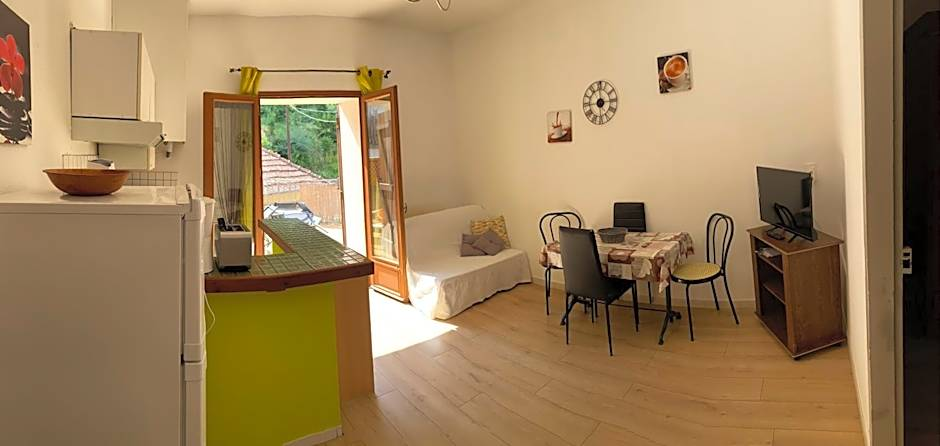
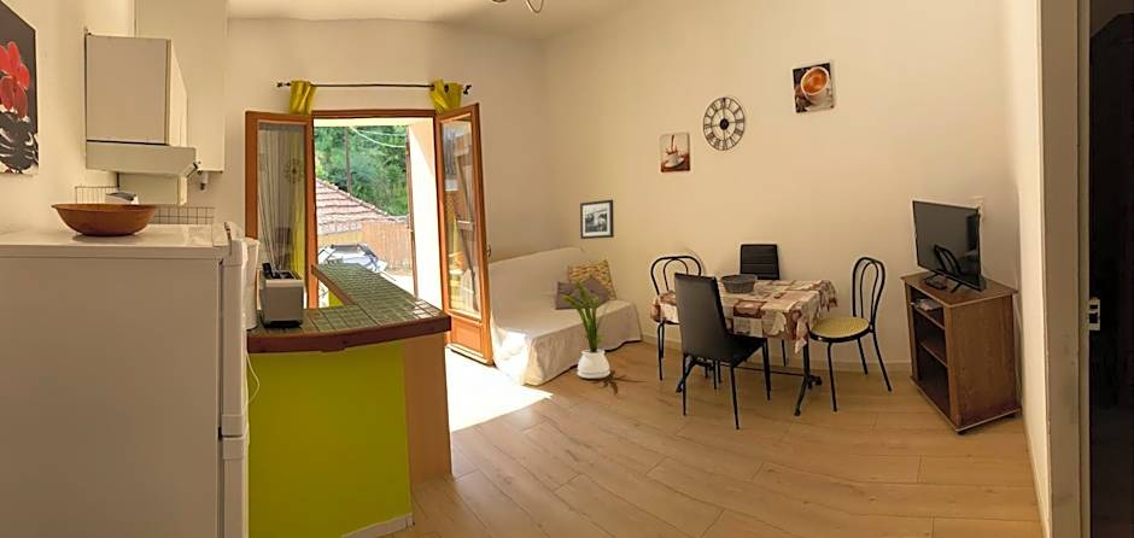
+ picture frame (596, 220)
+ house plant (590, 327)
